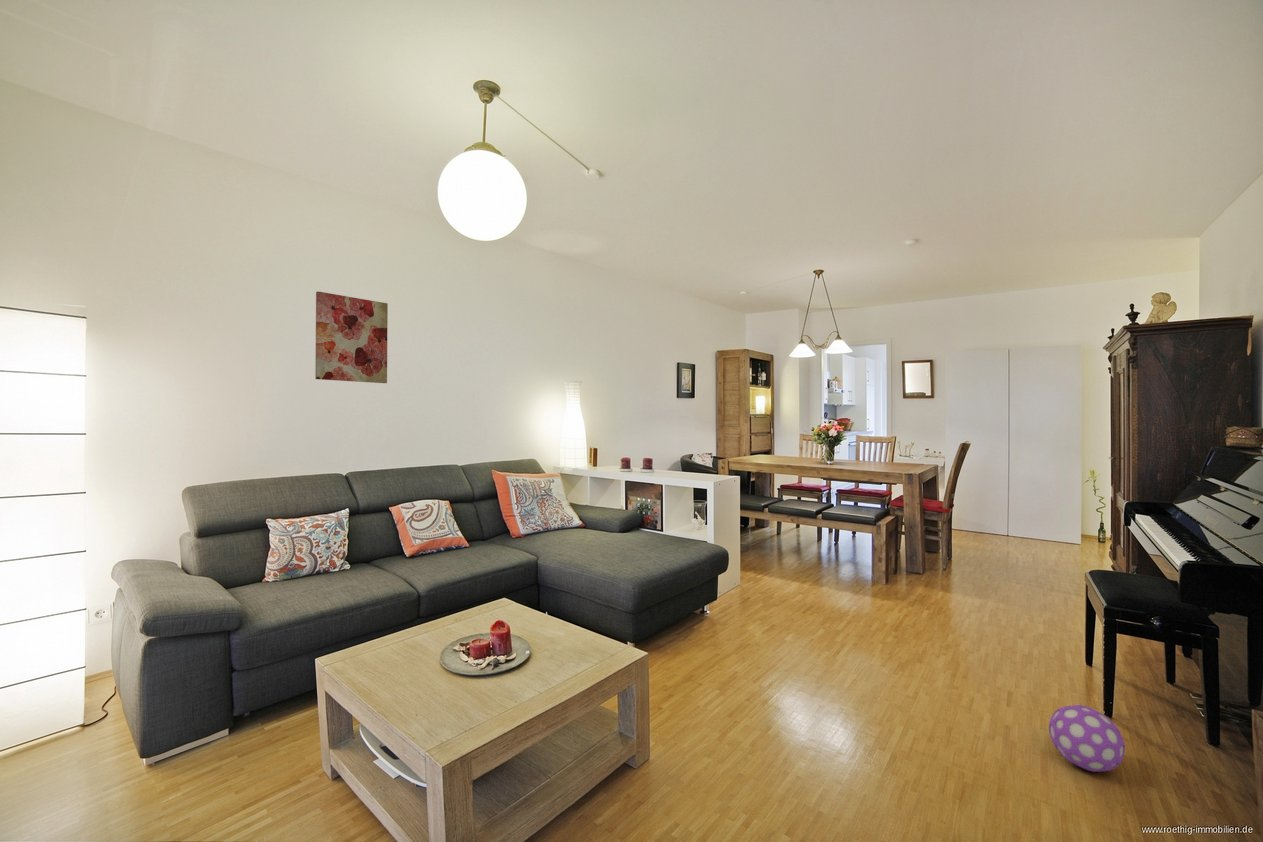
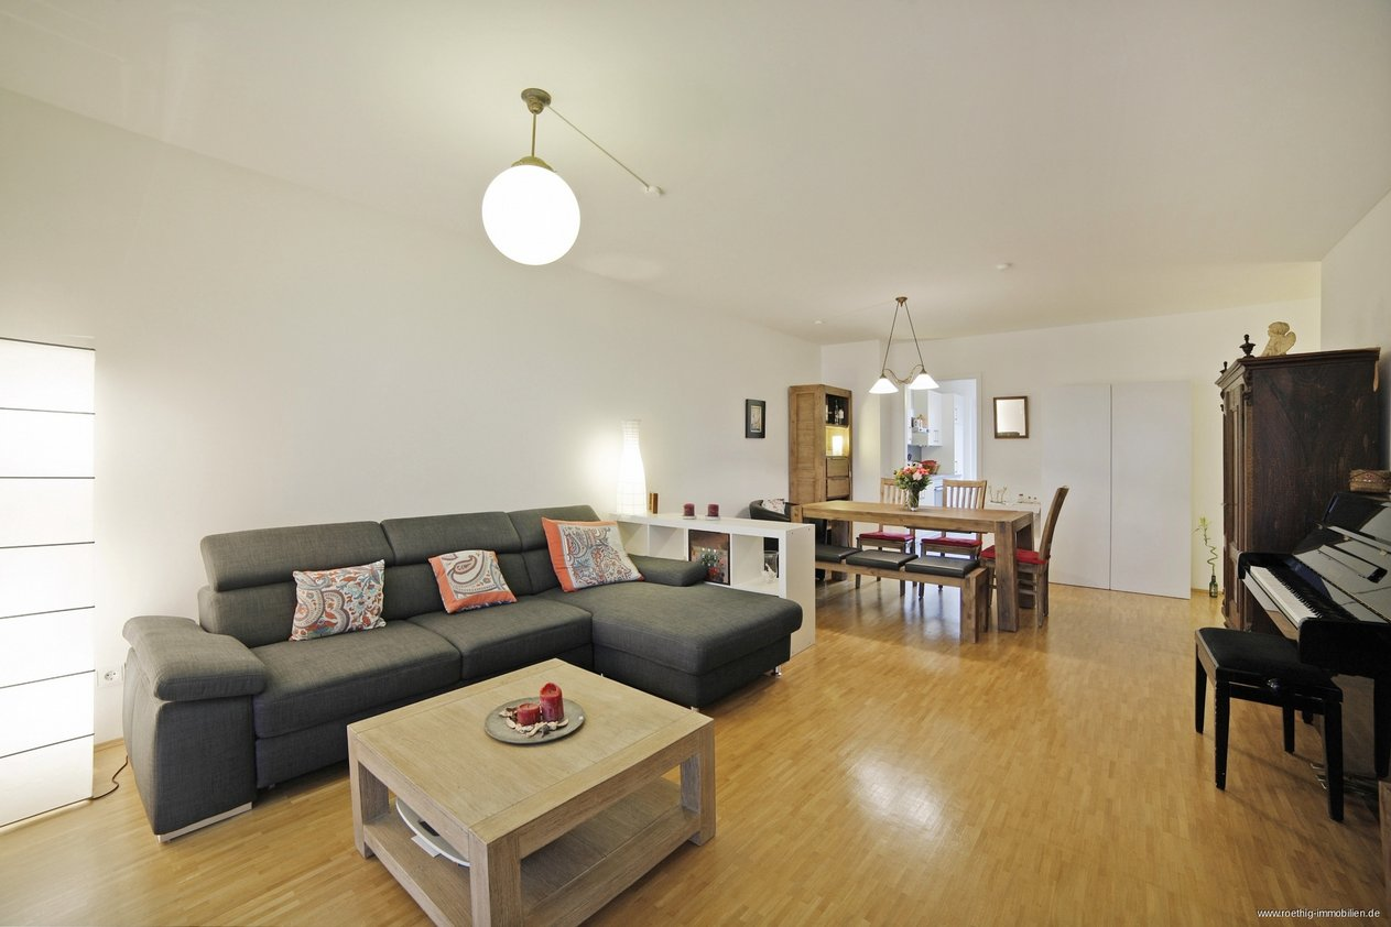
- decorative ball (1085, 737)
- wall art (353, 339)
